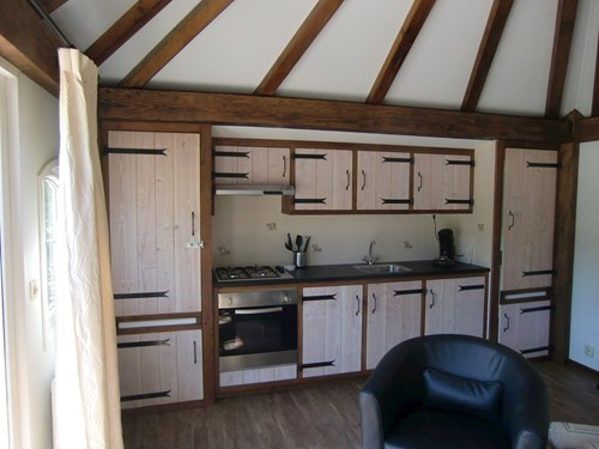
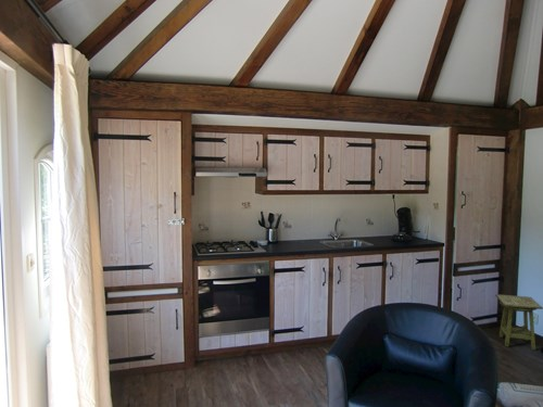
+ side table (514, 326)
